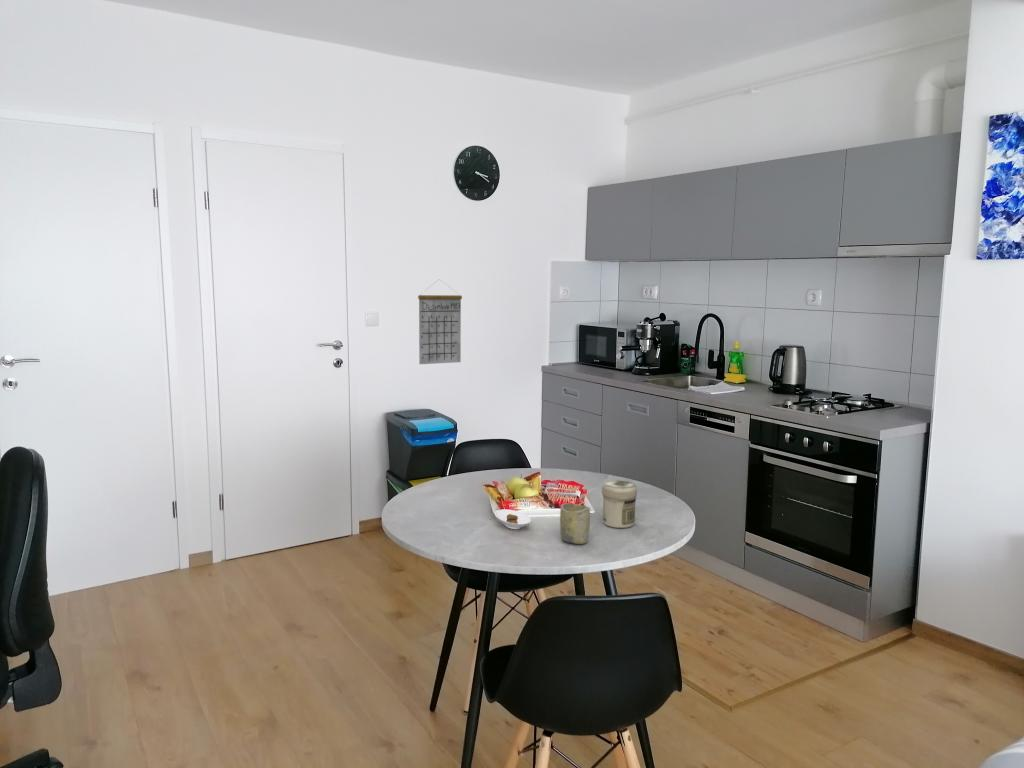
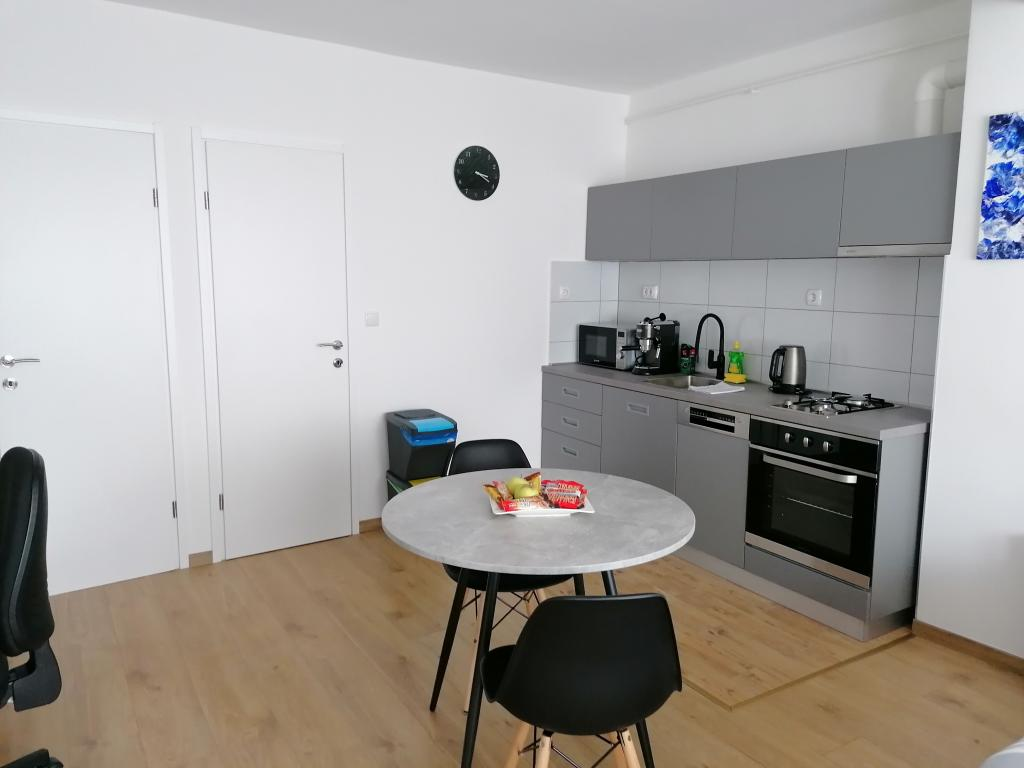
- saucer (512, 520)
- calendar (440, 321)
- jar (619, 503)
- cup (574, 523)
